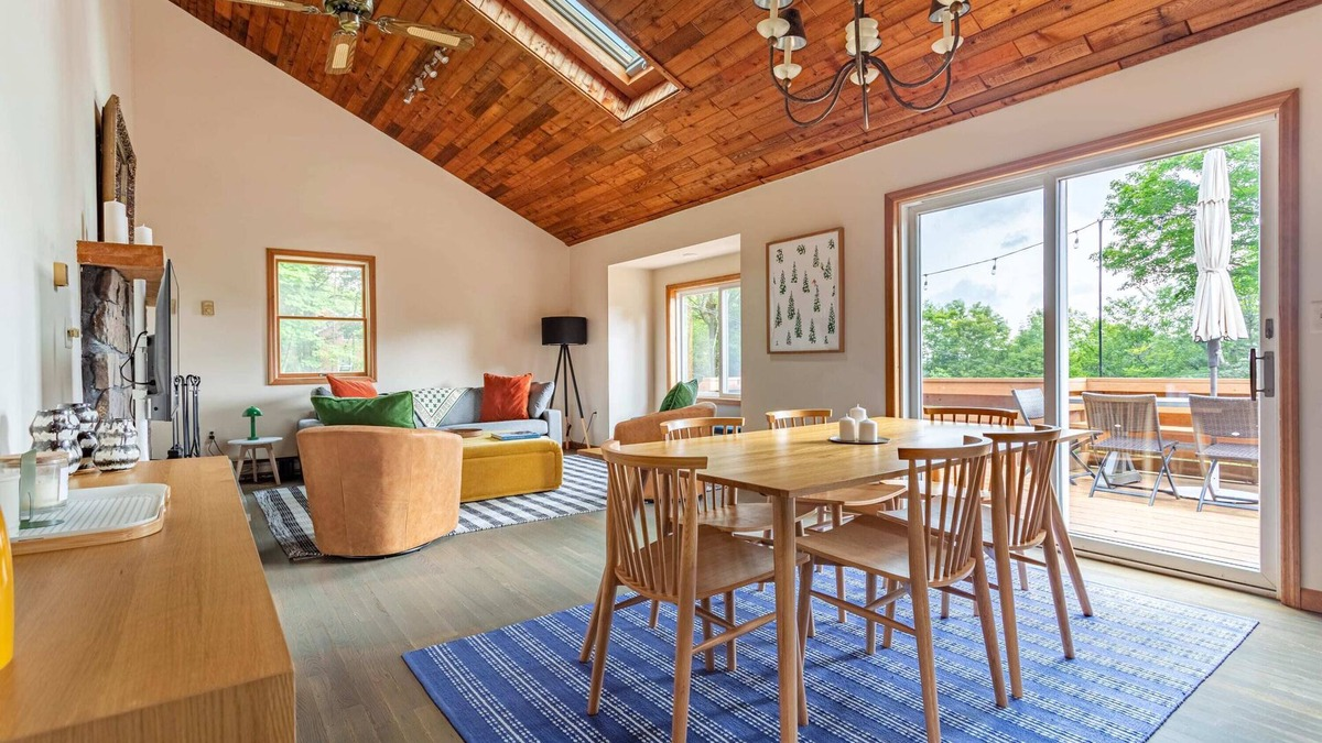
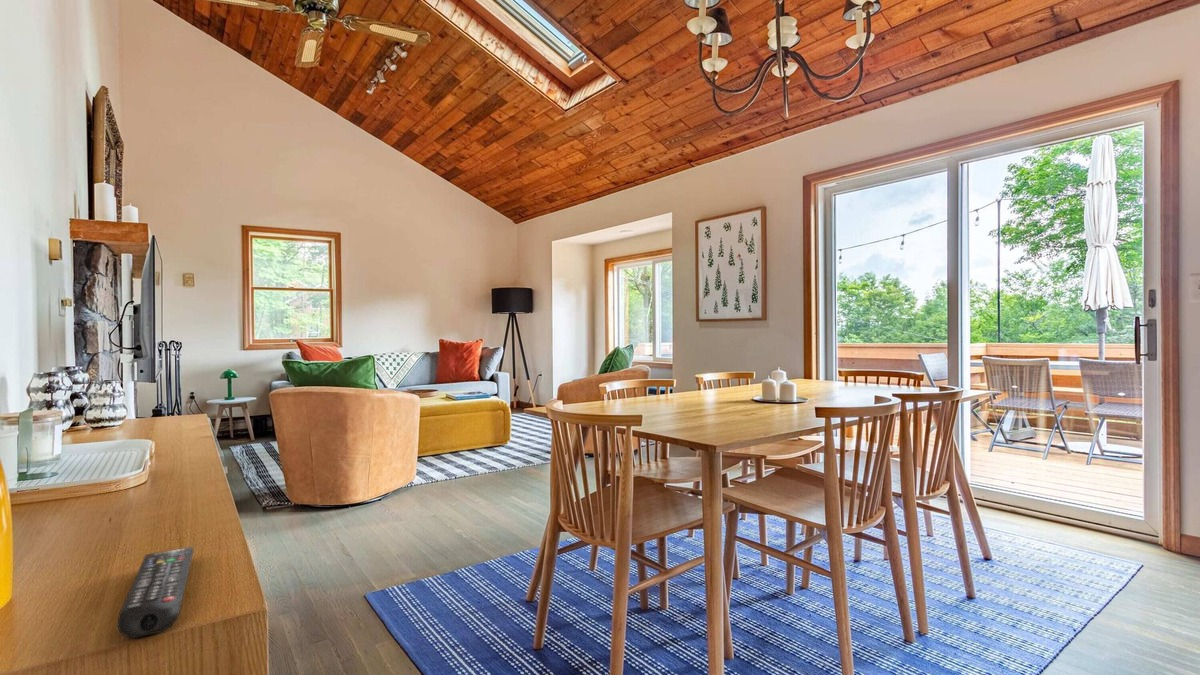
+ remote control (161, 584)
